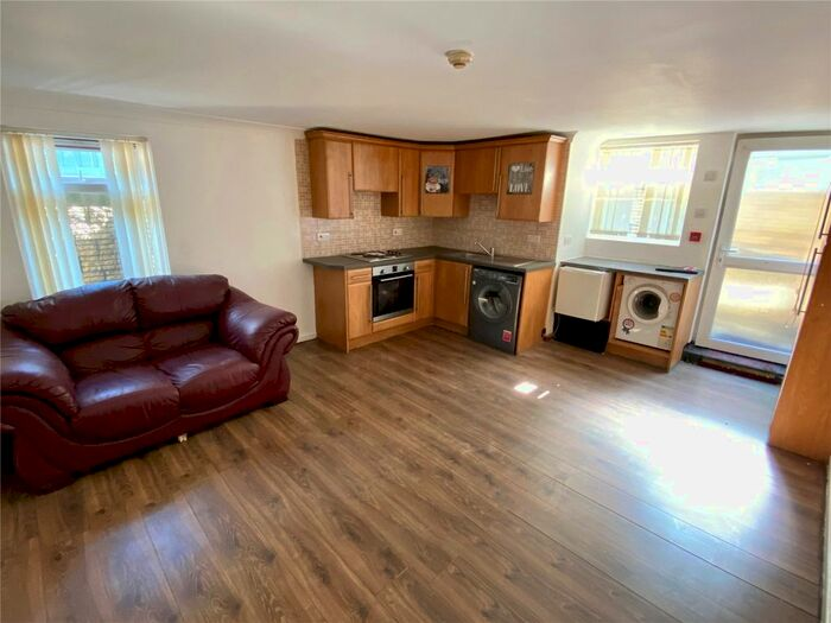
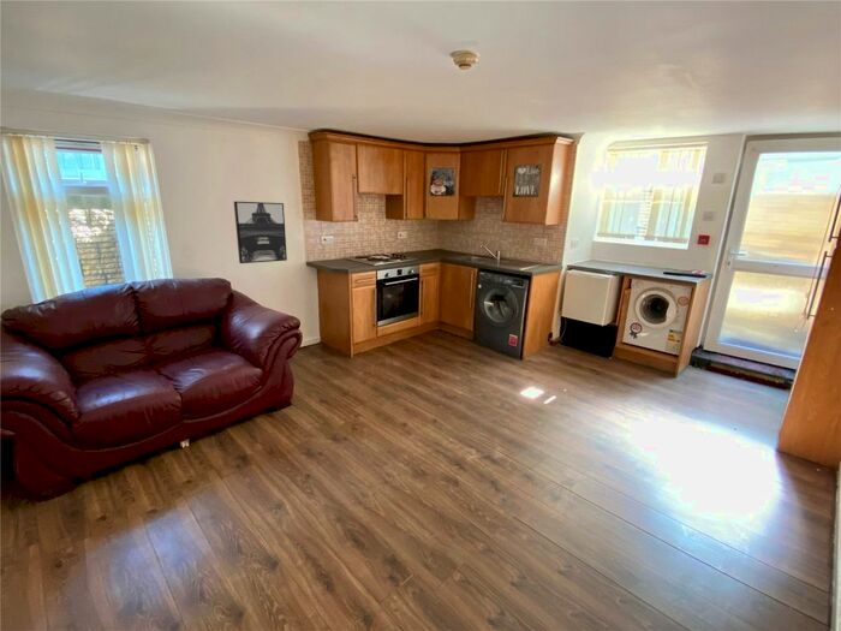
+ wall art (261, 232)
